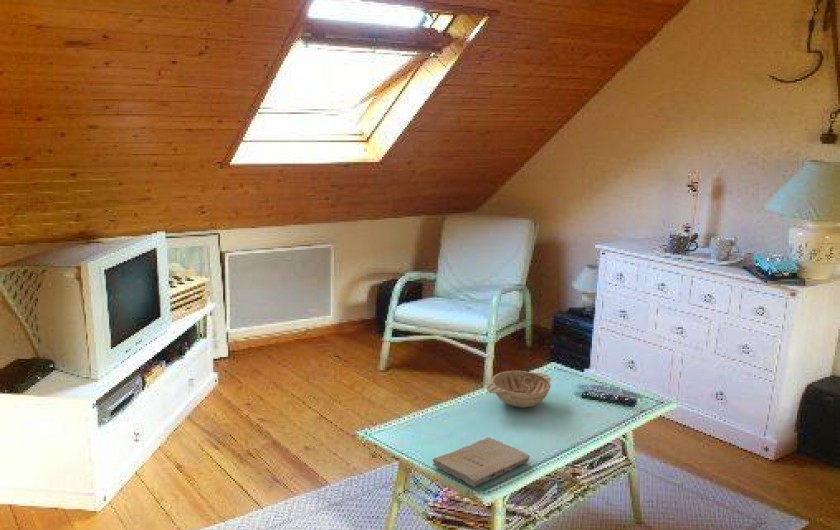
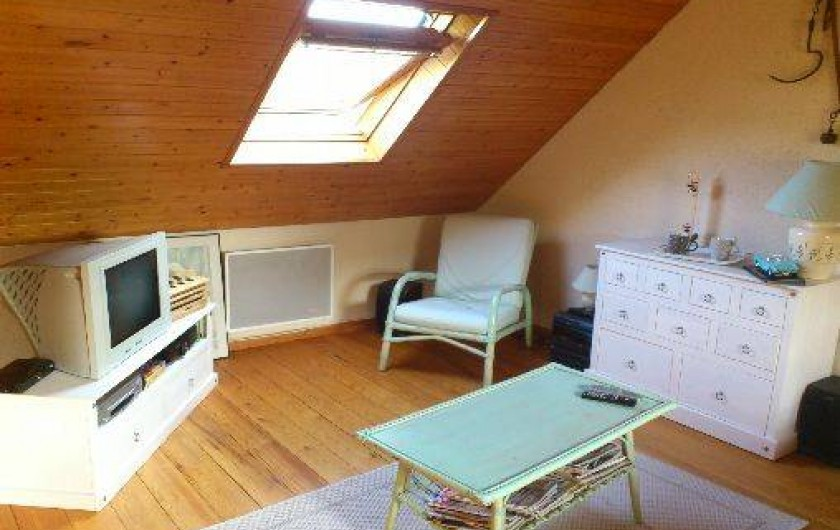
- decorative bowl (520, 391)
- book (481, 460)
